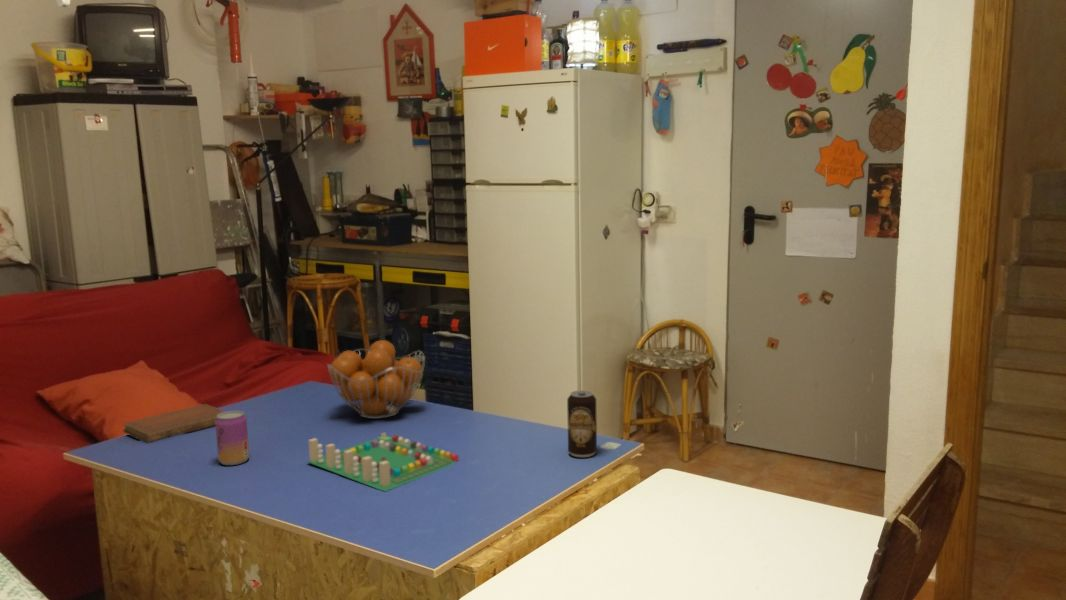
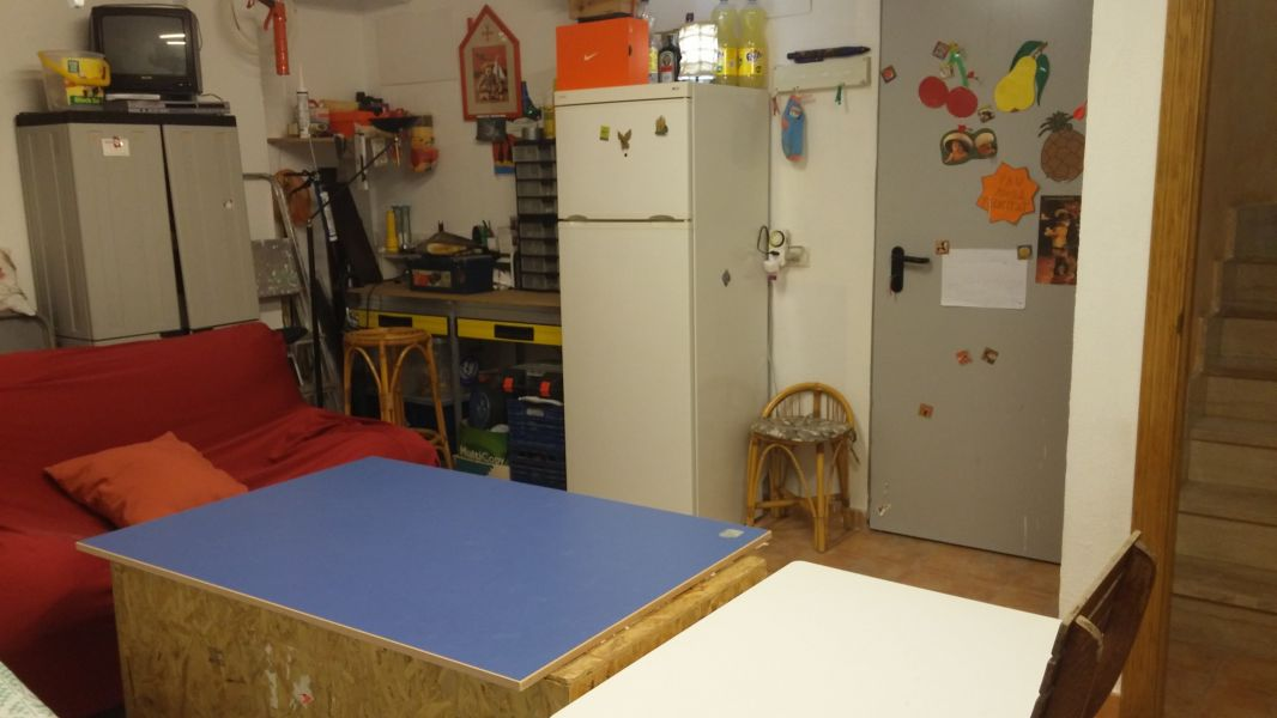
- beer can (232, 437)
- notebook (178, 422)
- board game (383, 450)
- beverage can (582, 423)
- fruit basket (377, 378)
